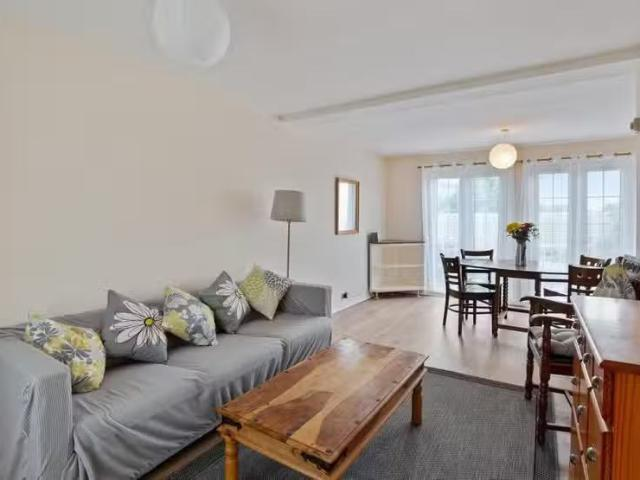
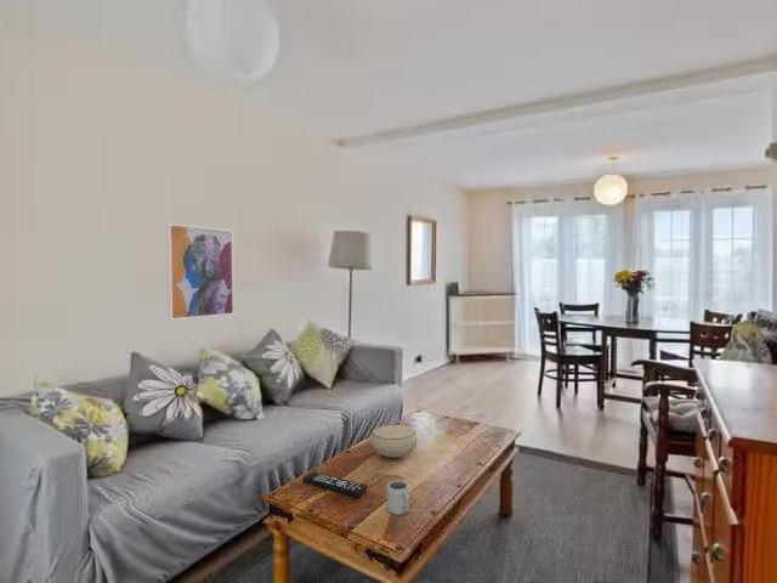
+ cup (399, 498)
+ remote control (334, 483)
+ bowl (393, 442)
+ wall art (202, 272)
